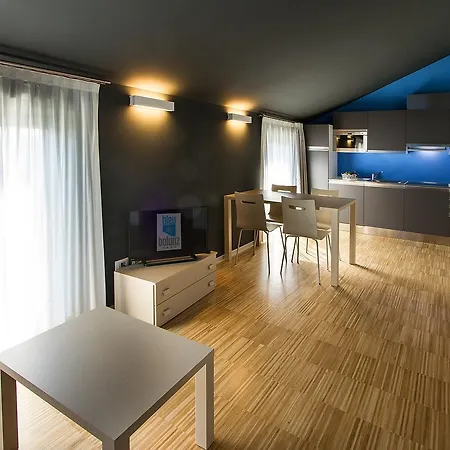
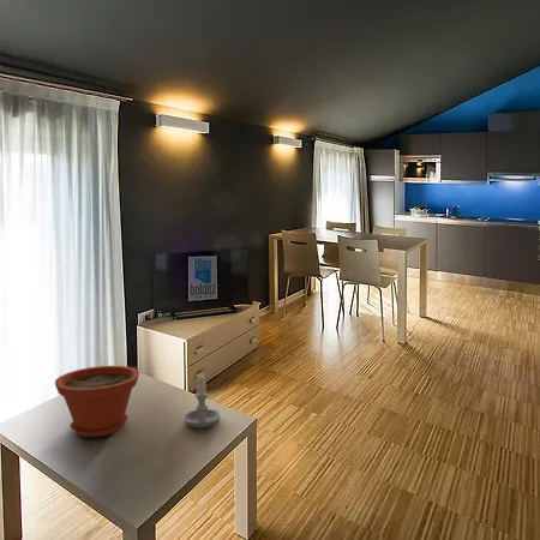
+ candle (202, 398)
+ plant pot (98, 402)
